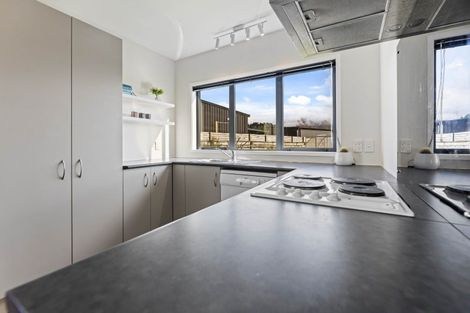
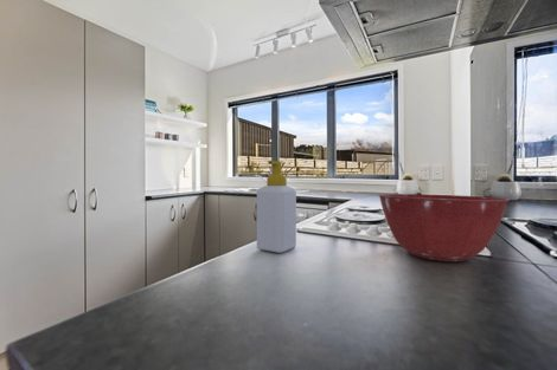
+ soap bottle (276, 205)
+ mixing bowl (436, 225)
